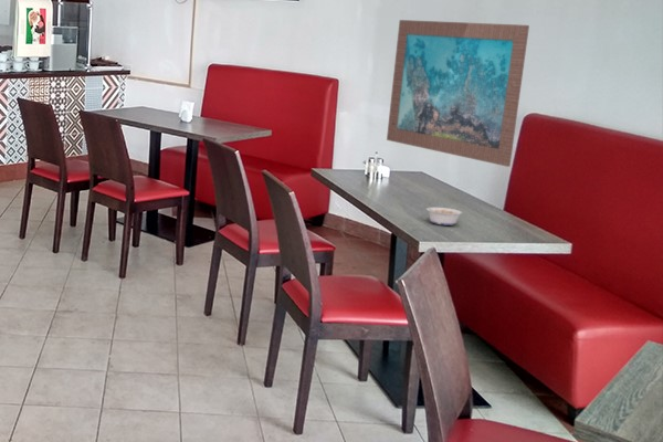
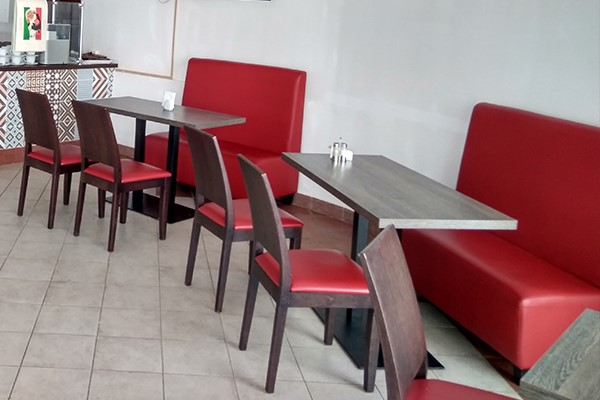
- legume (442, 215)
- wall art (451, 87)
